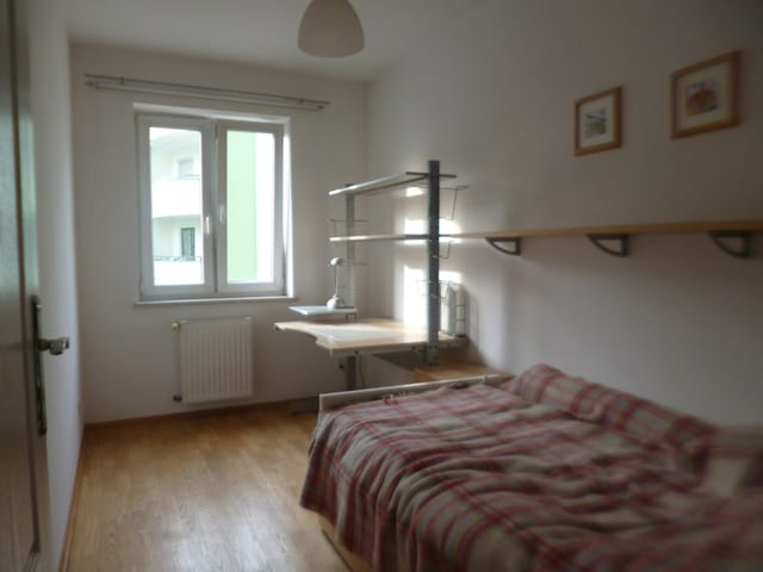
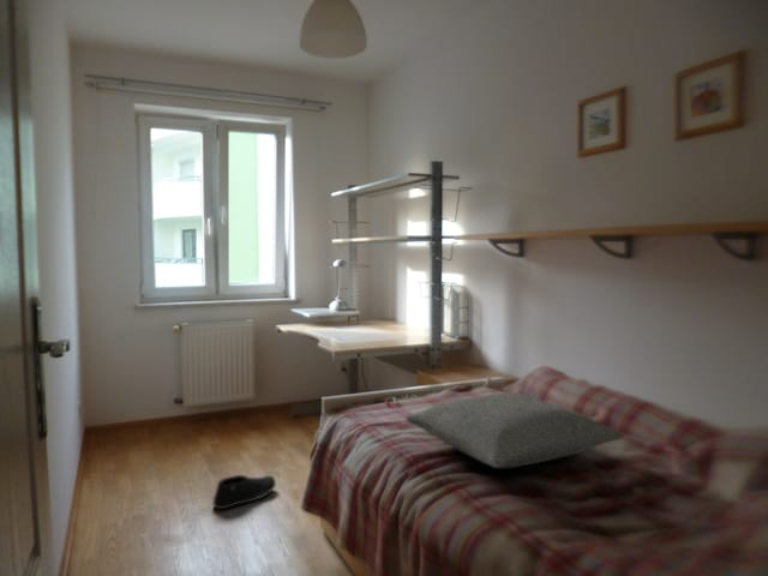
+ pillow (508, 426)
+ shoe (245, 486)
